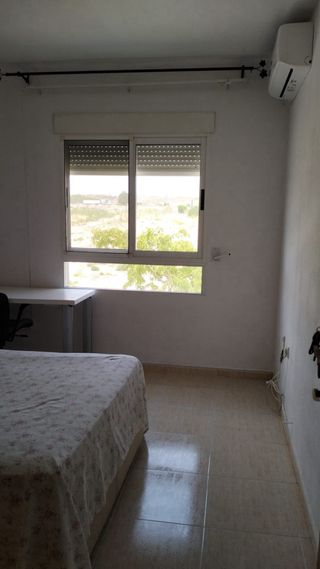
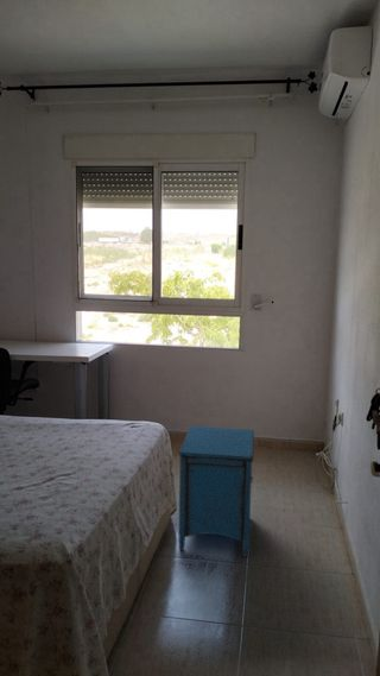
+ nightstand (217, 487)
